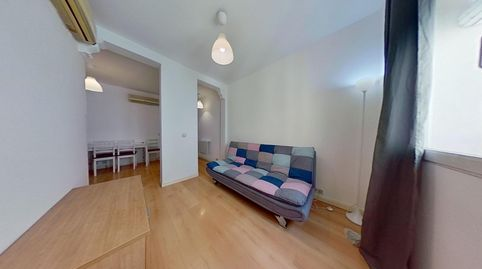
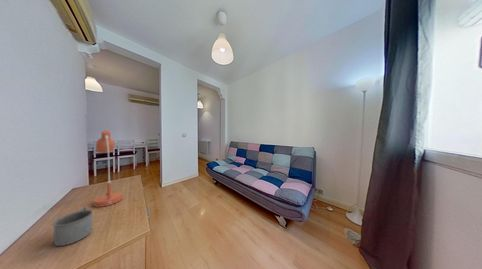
+ desk lamp (108, 164)
+ mug (75, 225)
